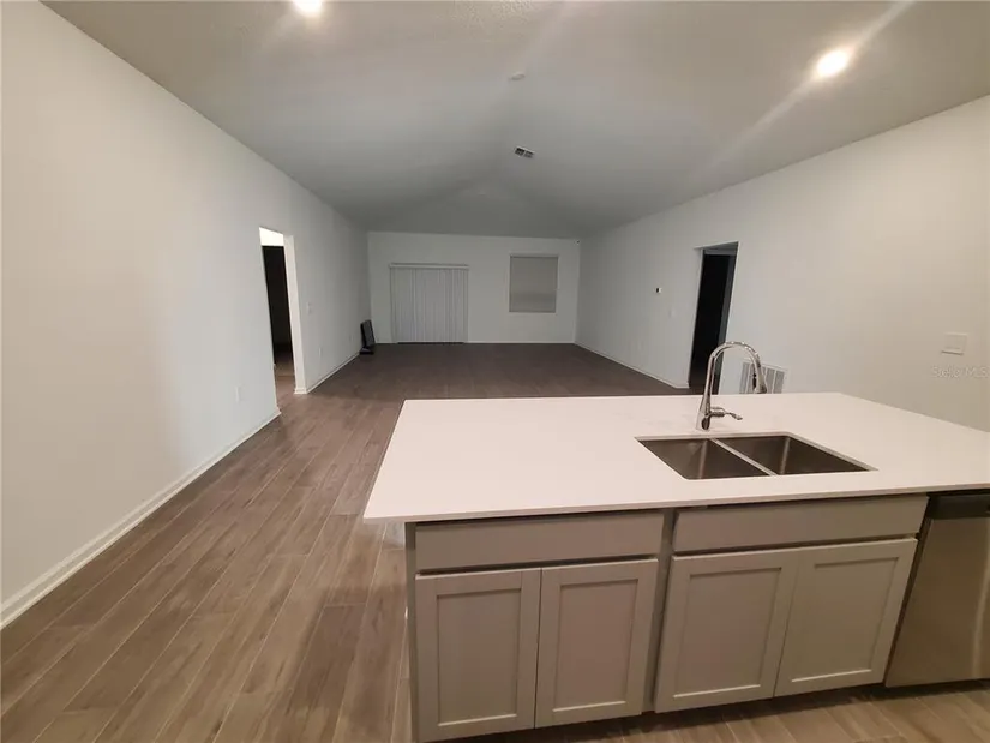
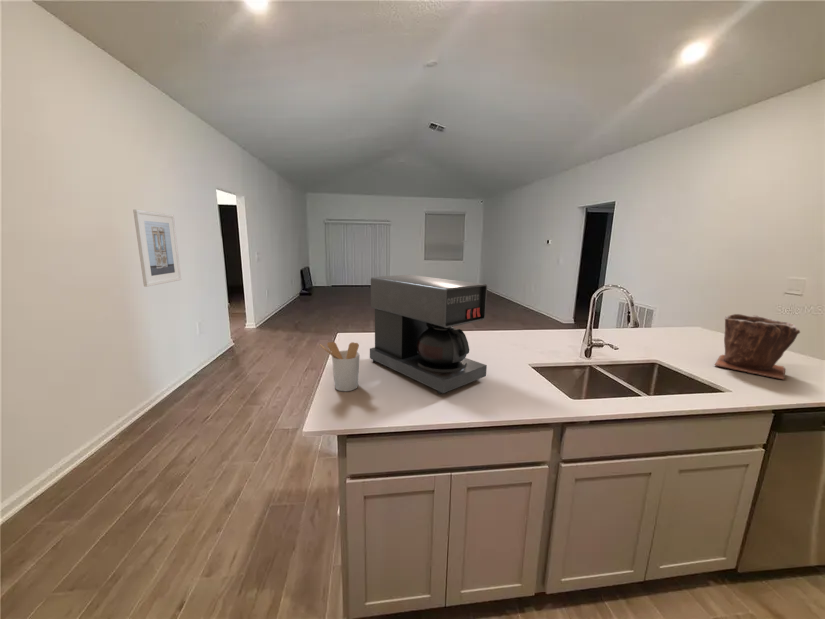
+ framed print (159, 248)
+ utensil holder (339, 364)
+ plant pot (755, 342)
+ coffee maker (424, 326)
